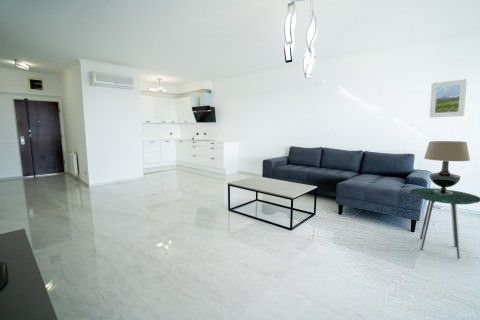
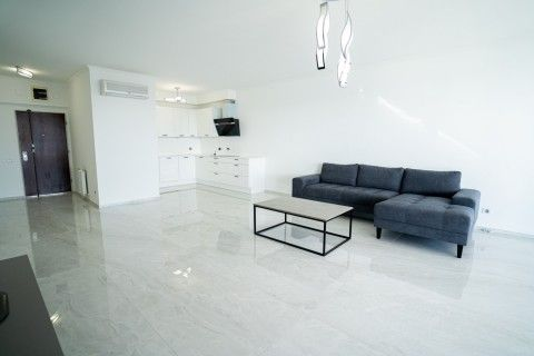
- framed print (447, 99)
- table lamp (445, 167)
- side table (429, 219)
